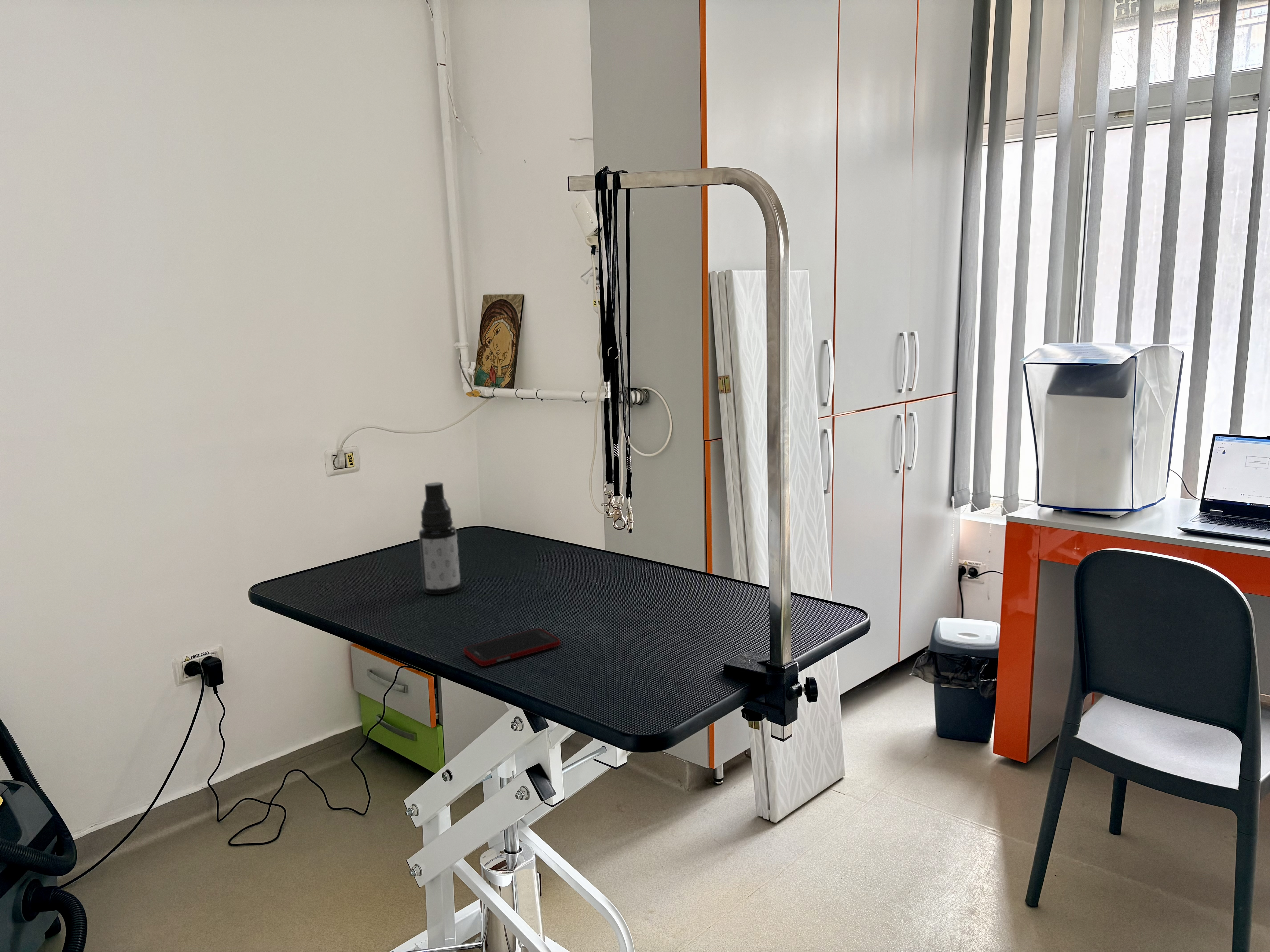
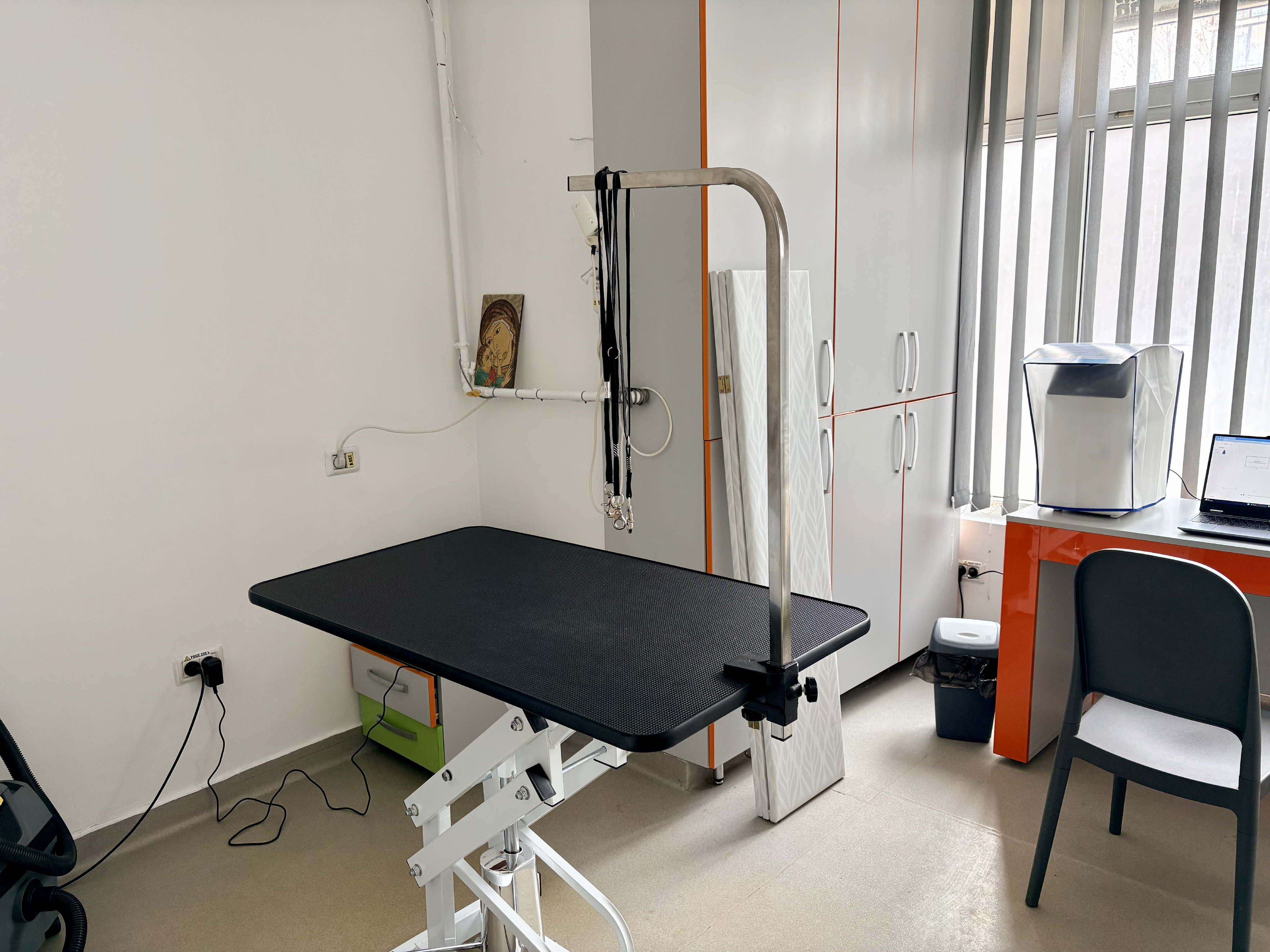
- cell phone (512, 647)
- spray bottle (438, 537)
